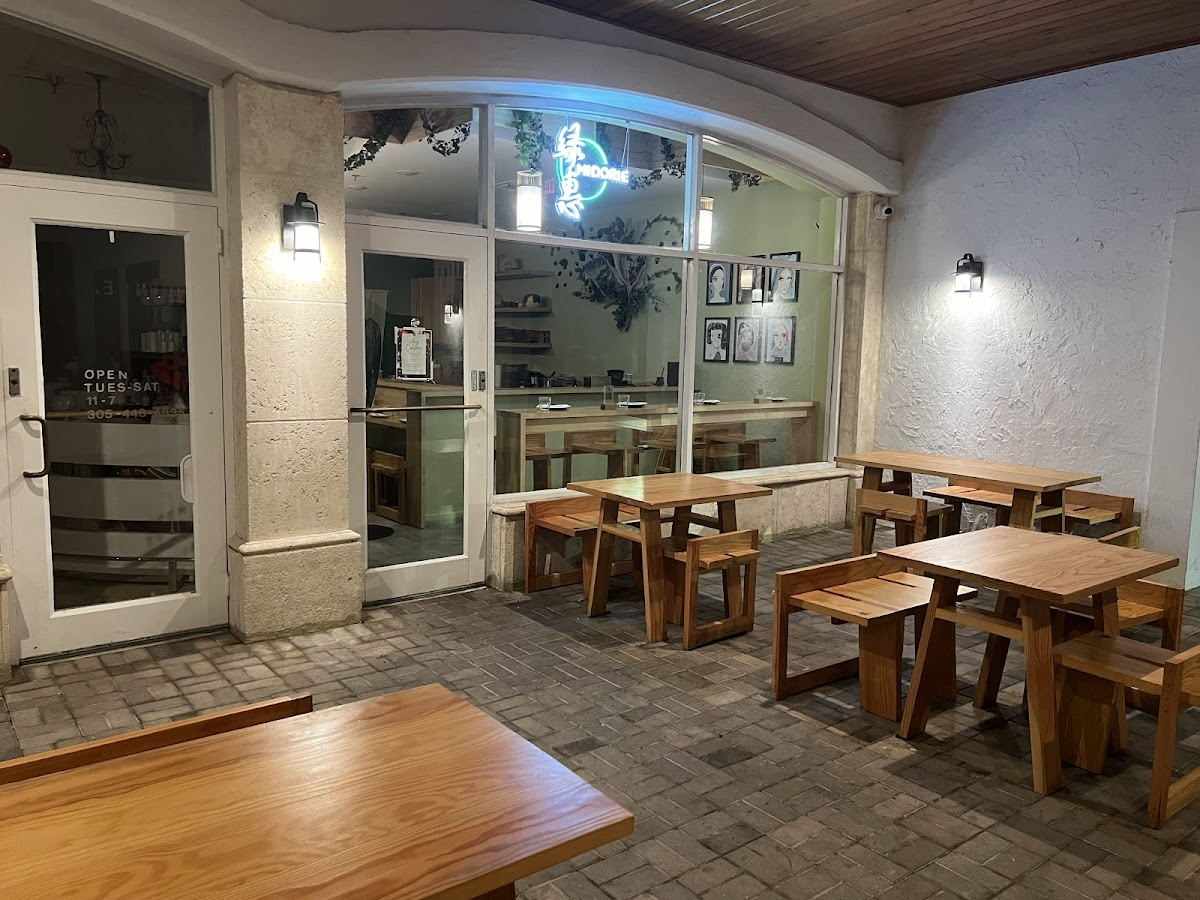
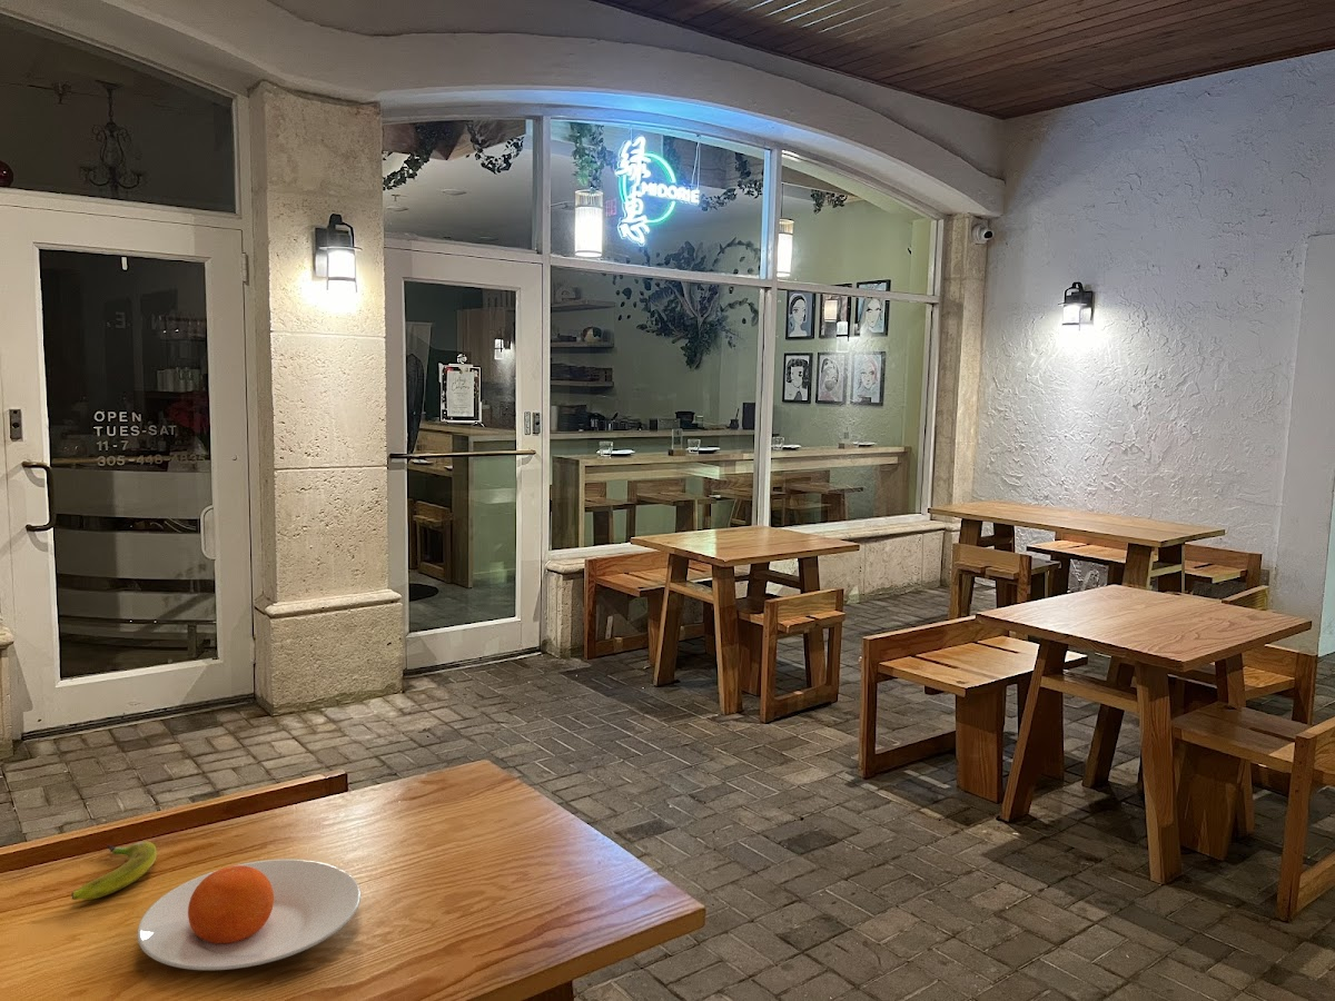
+ banana (120, 866)
+ plate (253, 901)
